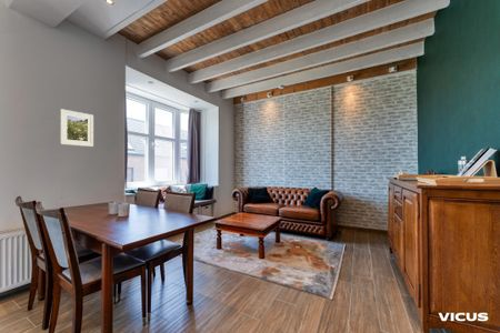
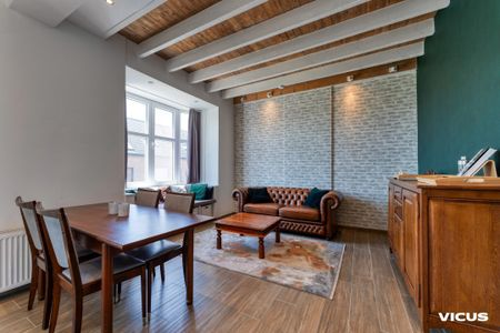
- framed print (77, 129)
